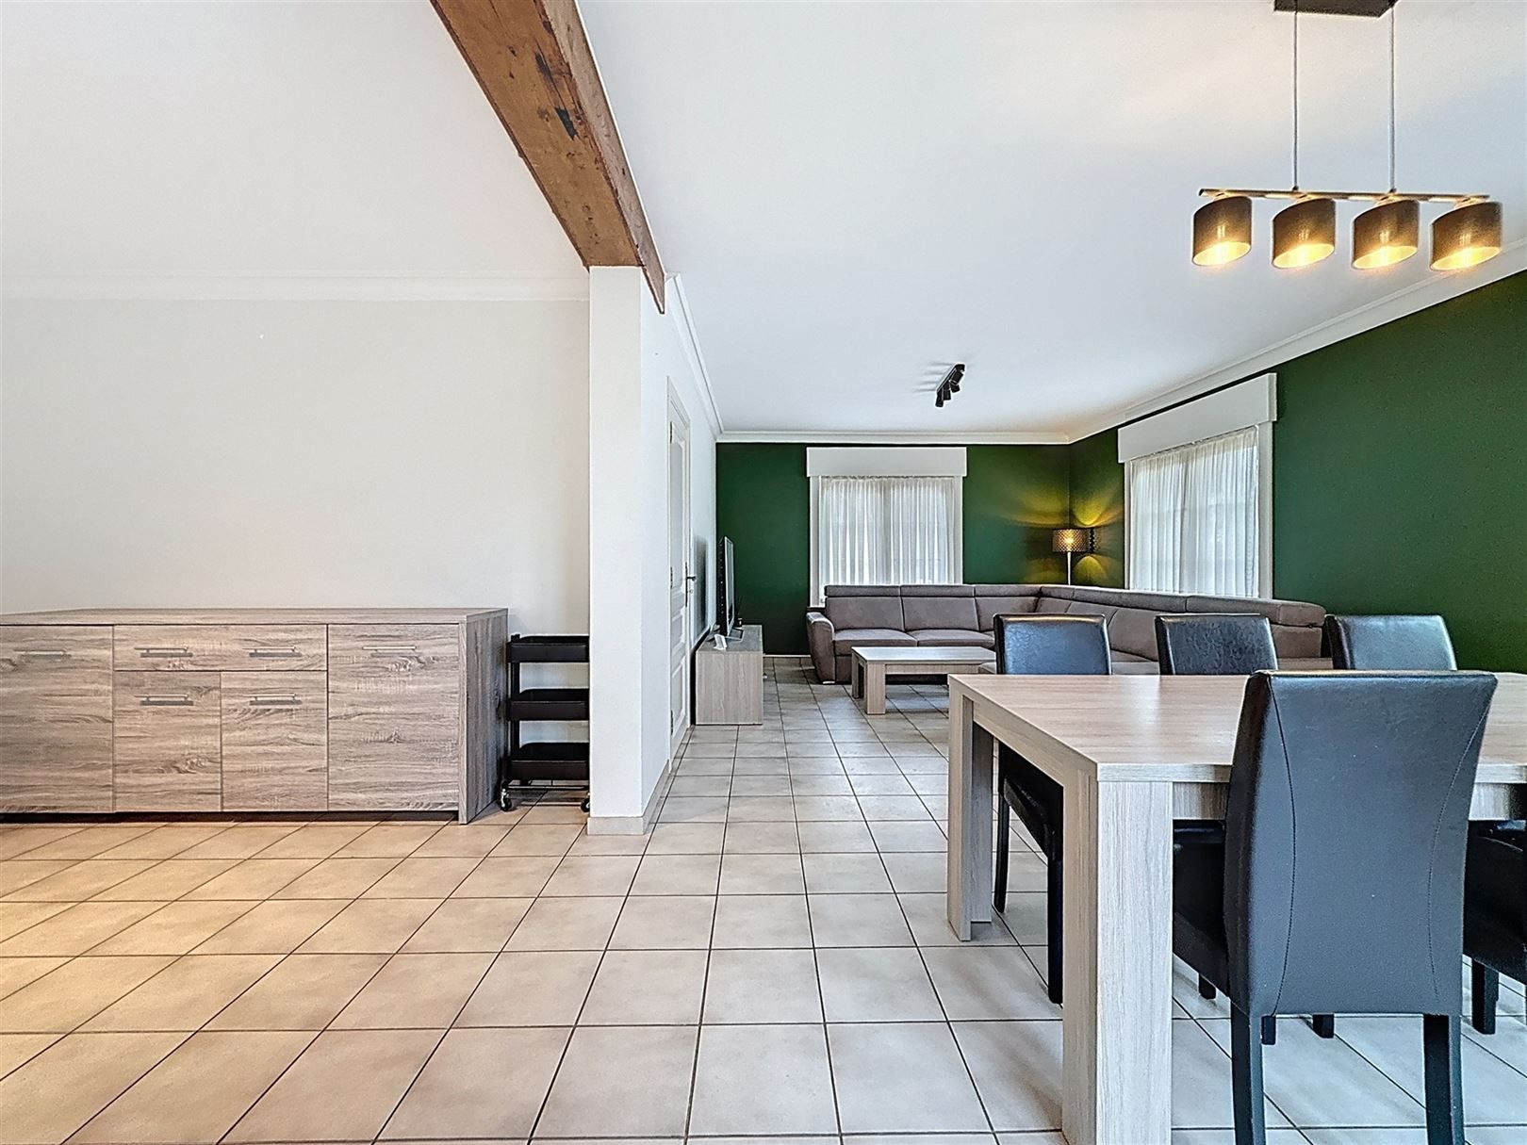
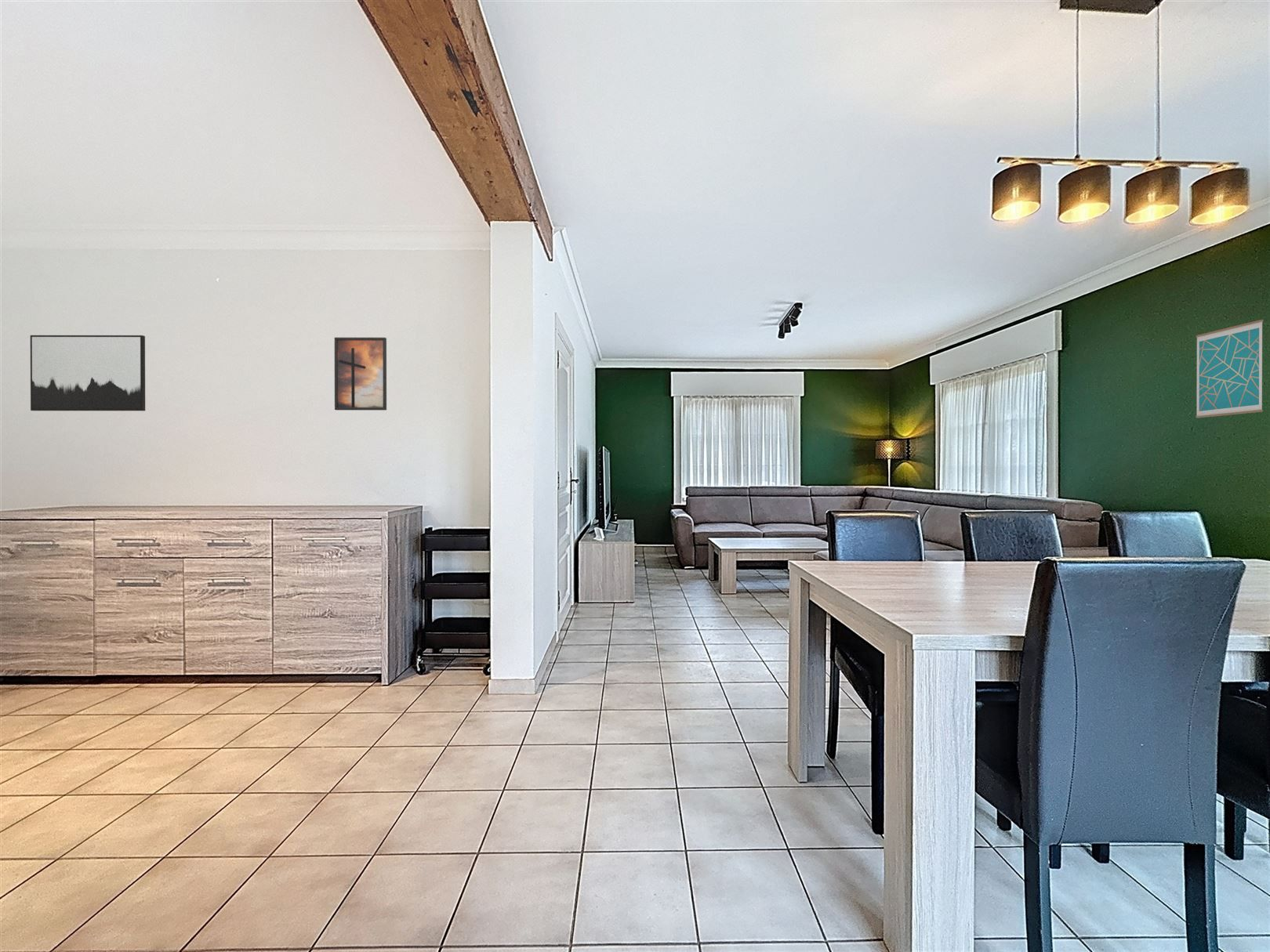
+ wall art (88, 373)
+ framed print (360, 374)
+ wall art (1228, 371)
